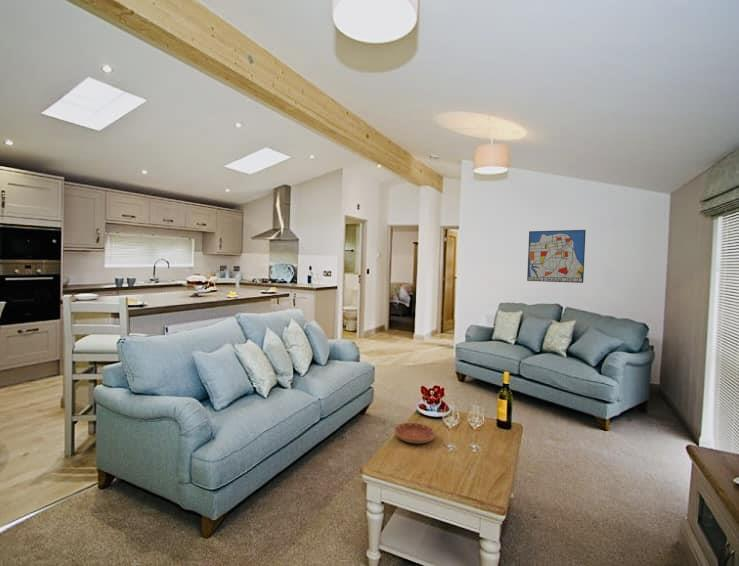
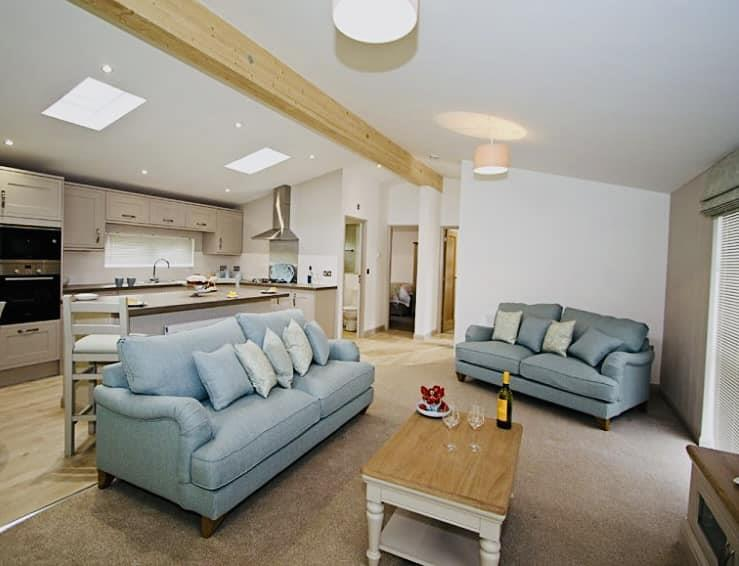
- saucer (414, 433)
- wall art (555, 256)
